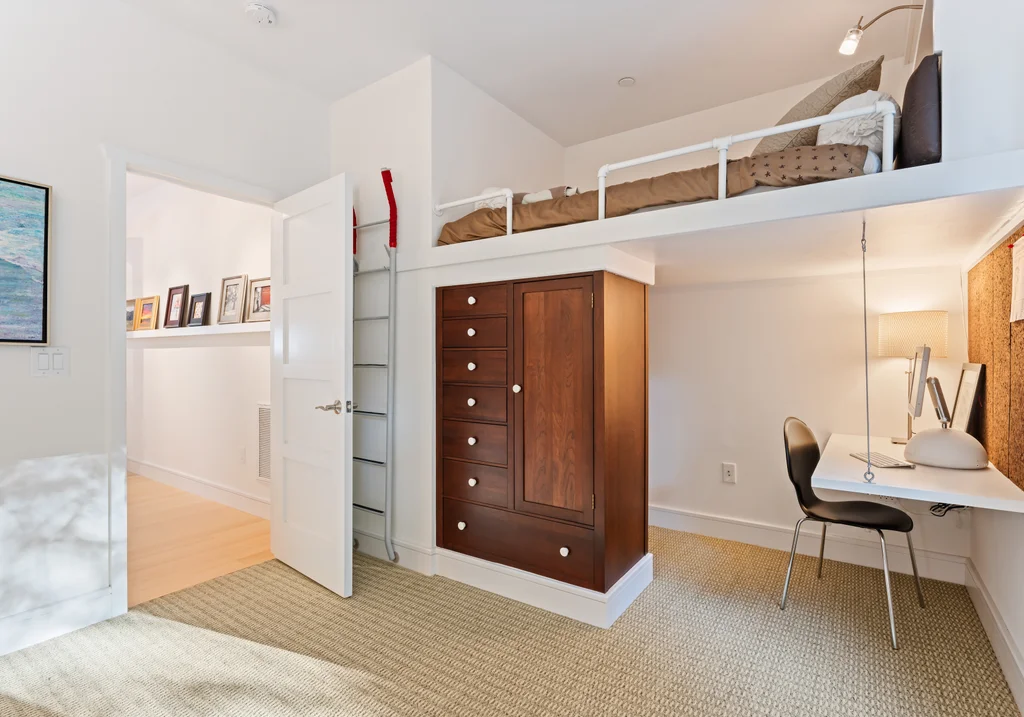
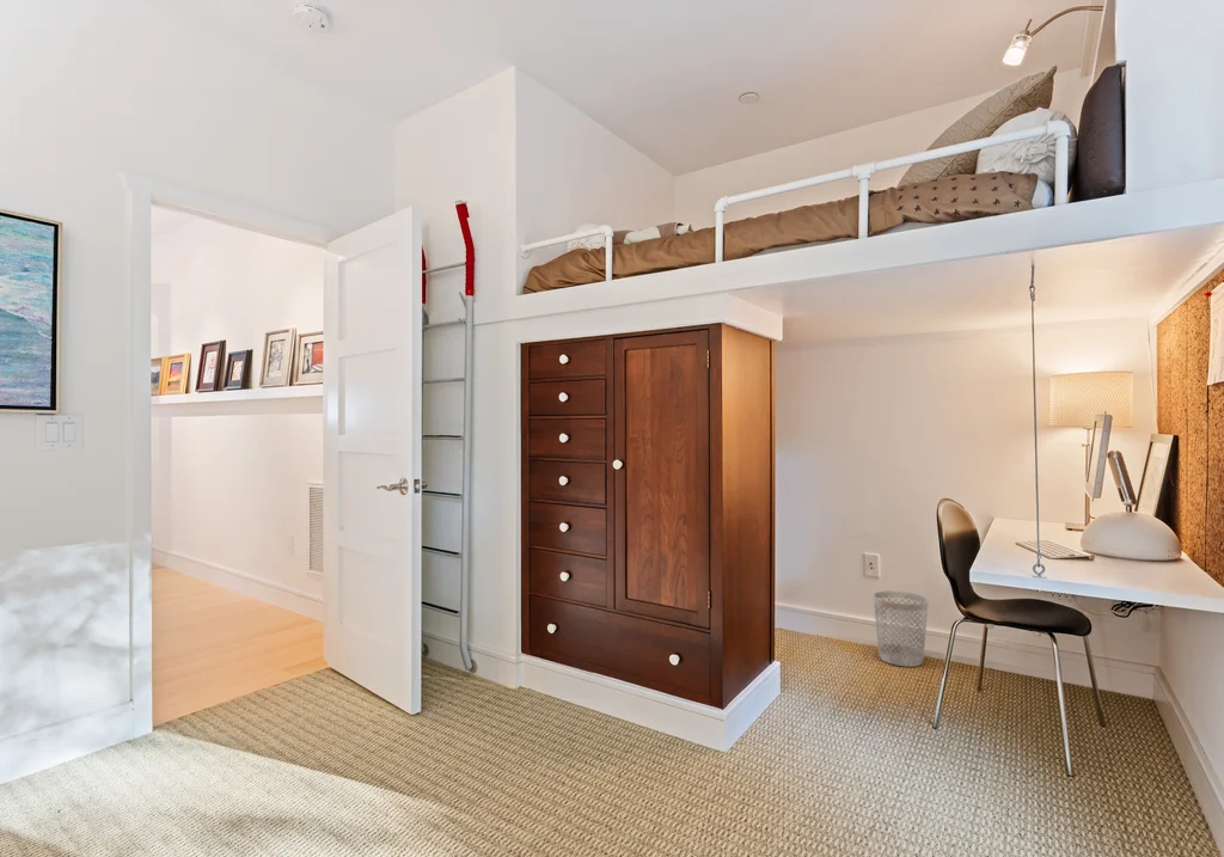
+ wastebasket (900, 628)
